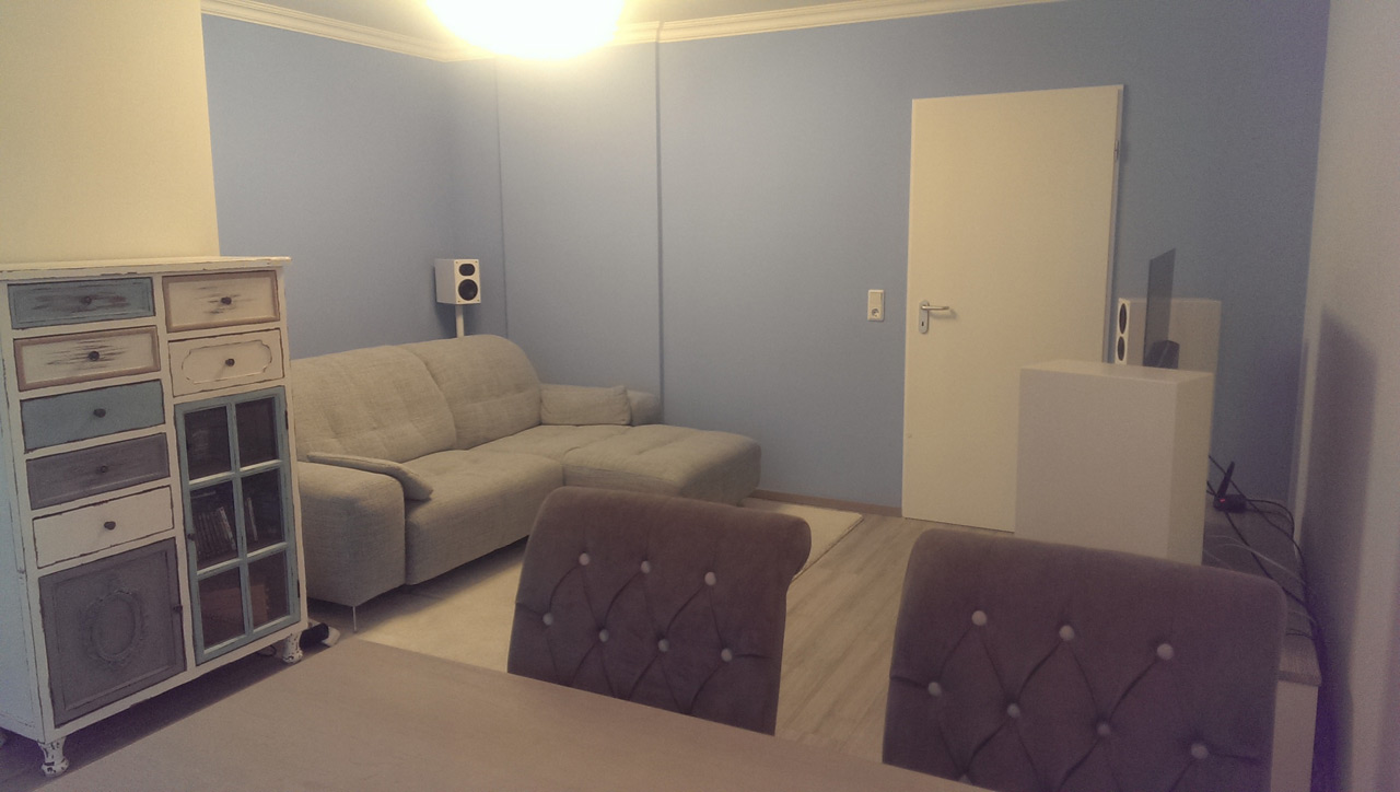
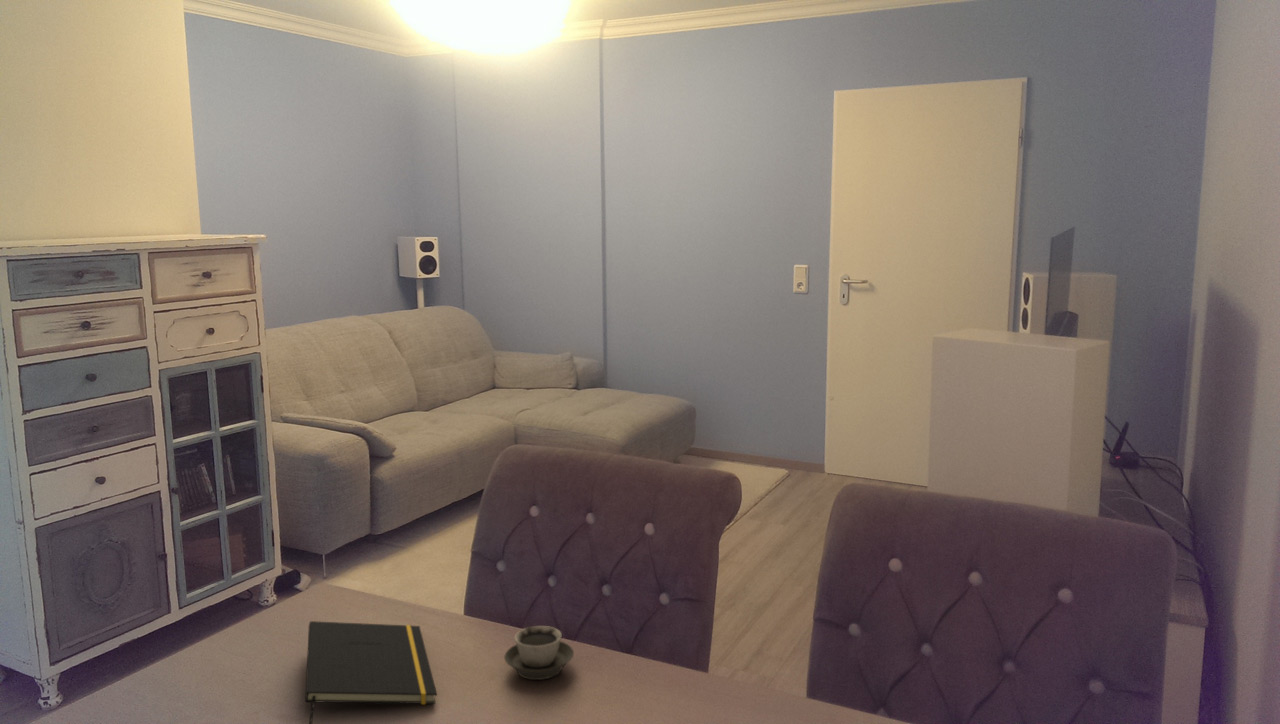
+ notepad (368, 659)
+ cup (539, 652)
